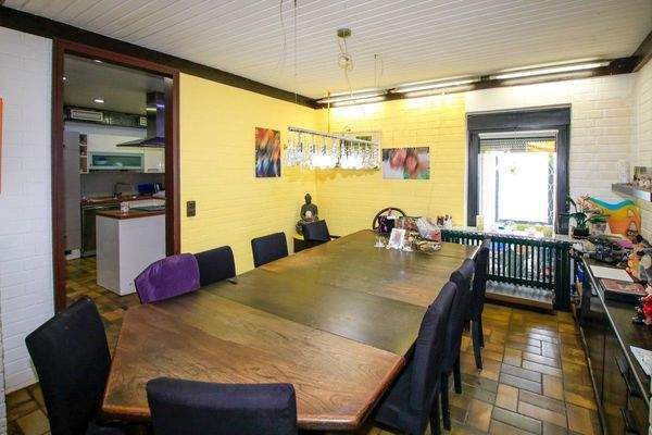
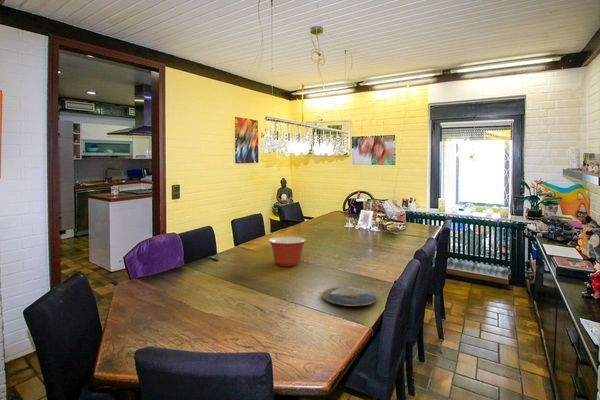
+ mixing bowl (287, 251)
+ plate (349, 296)
